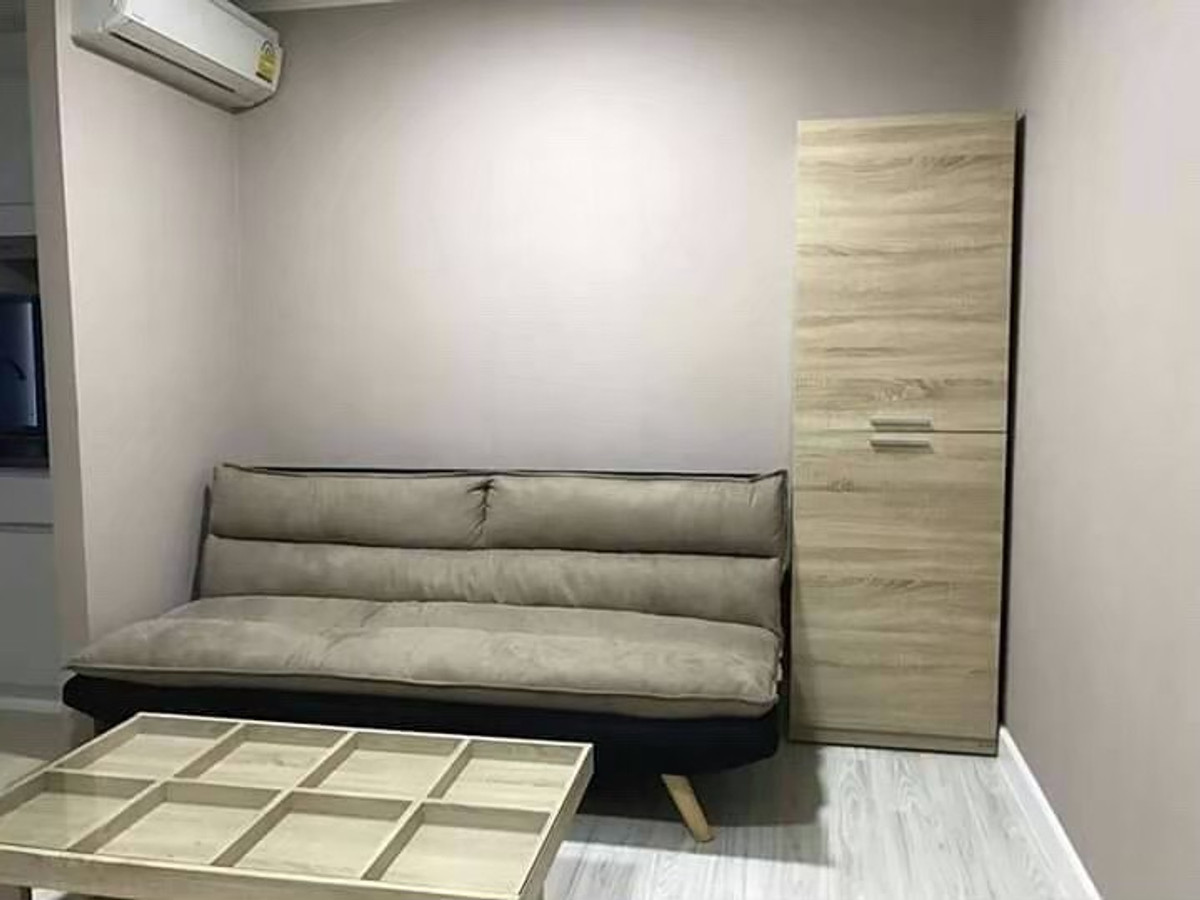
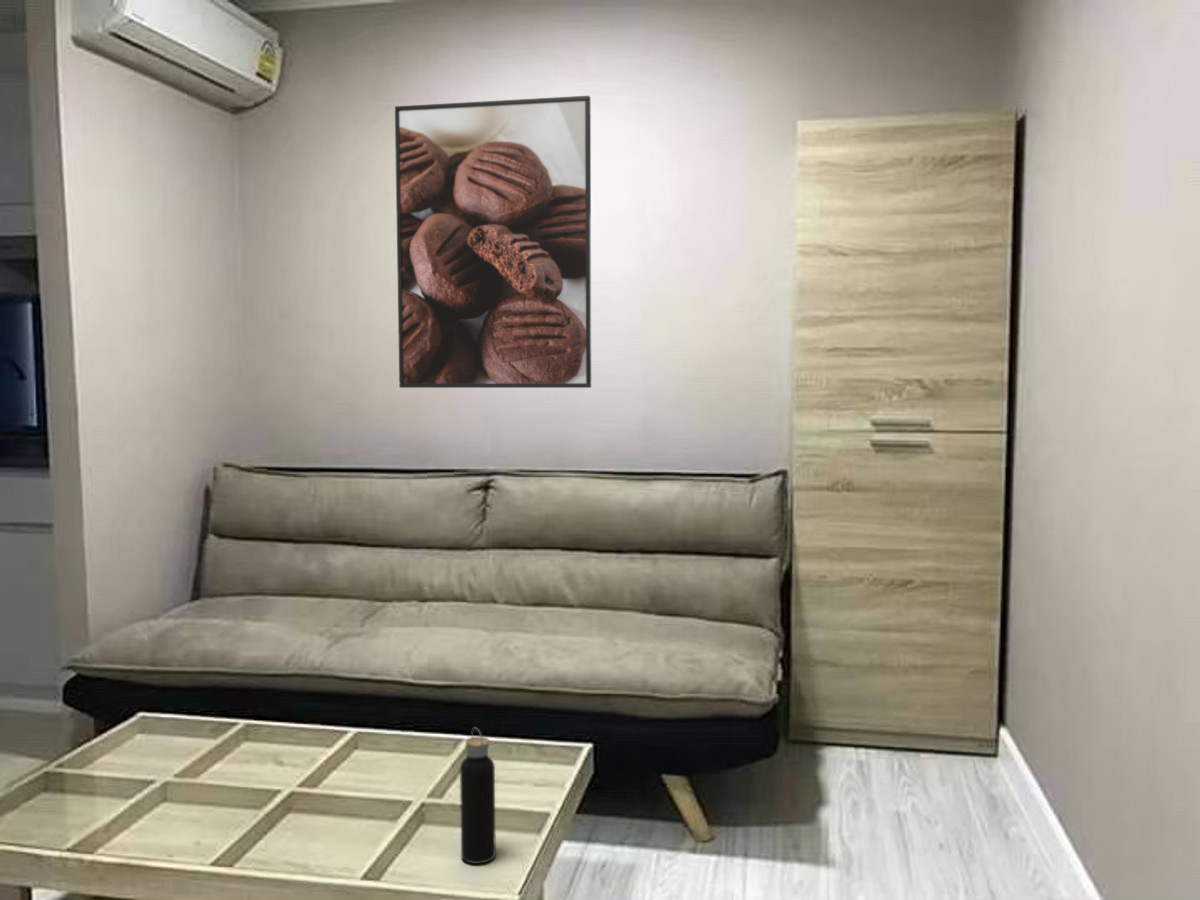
+ water bottle (477, 792)
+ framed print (492, 246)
